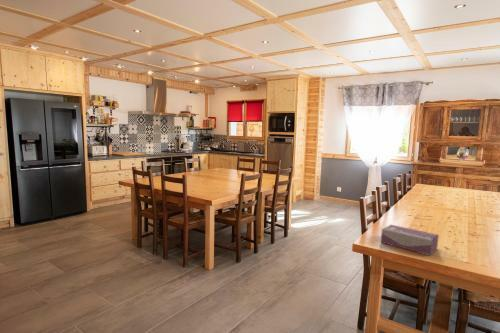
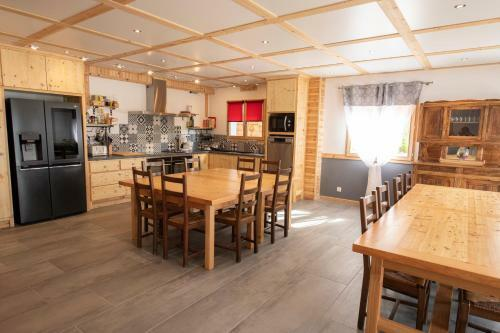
- tissue box (409, 238)
